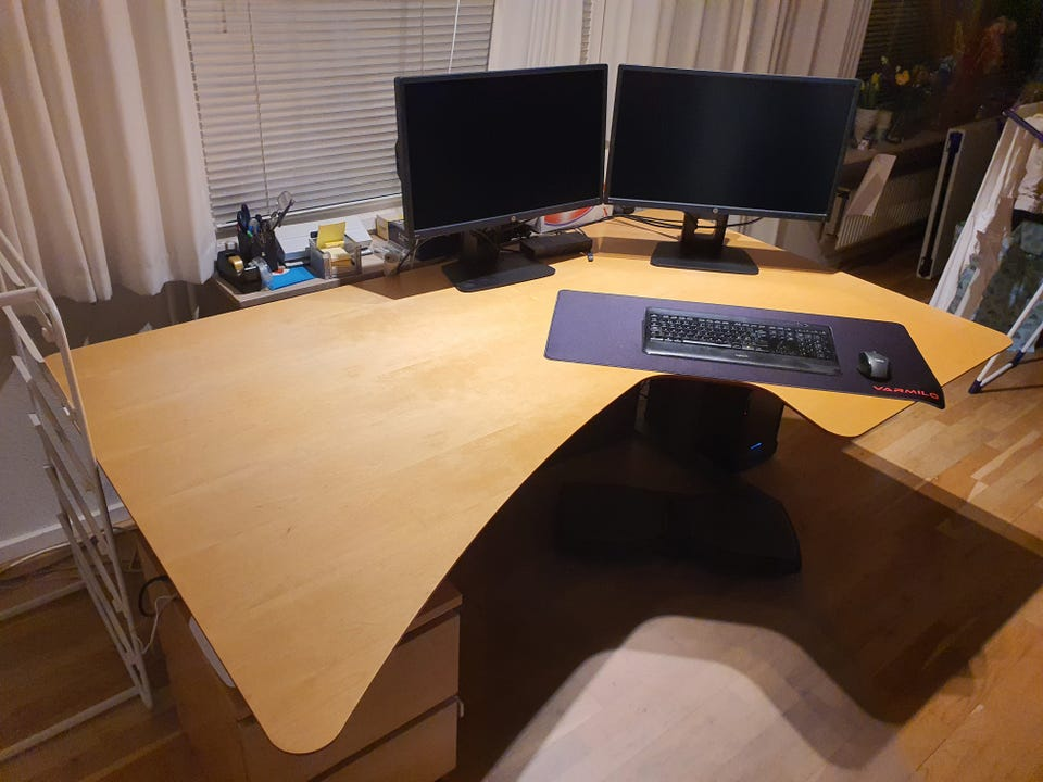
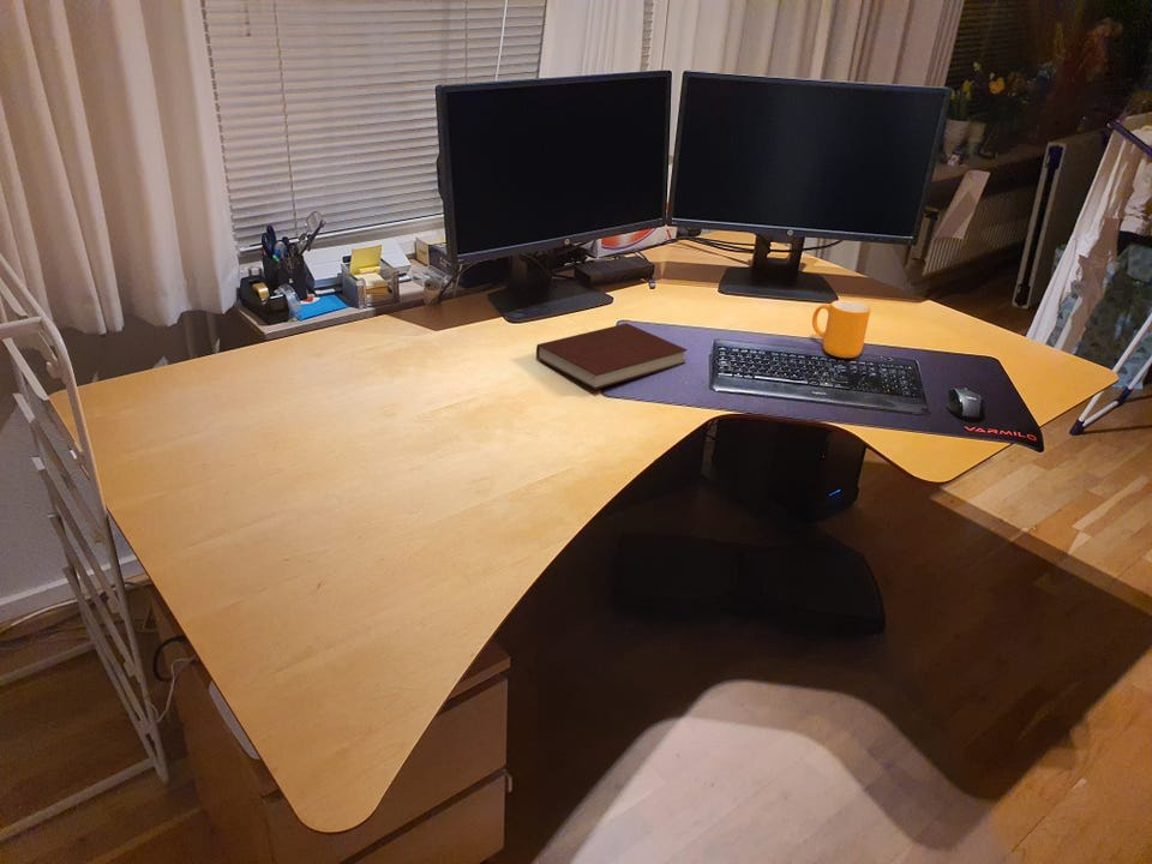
+ notebook (611, 353)
+ mug (838, 326)
